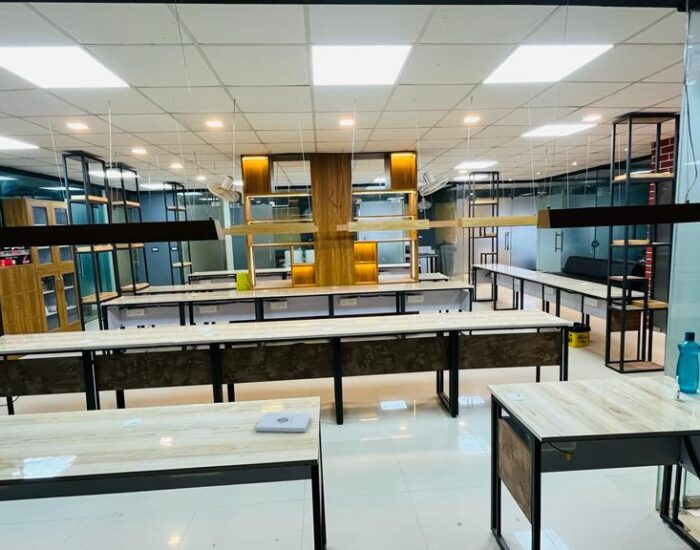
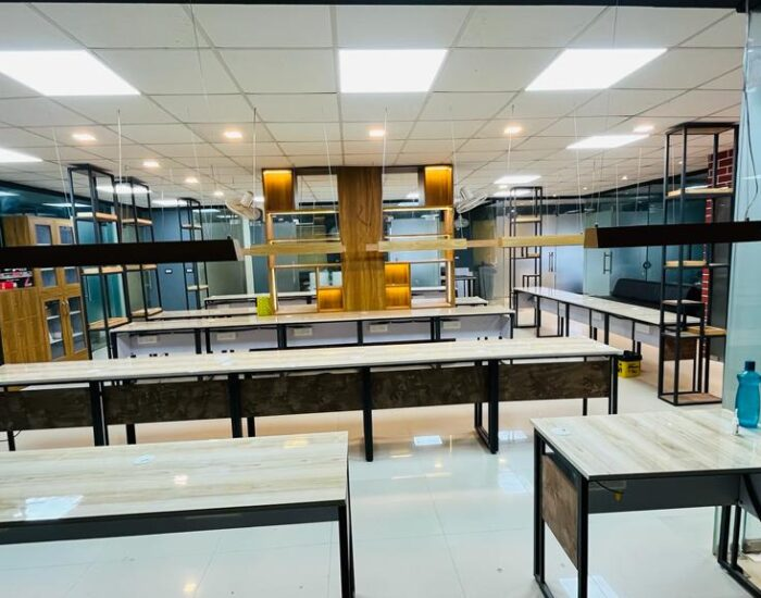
- notepad (284, 422)
